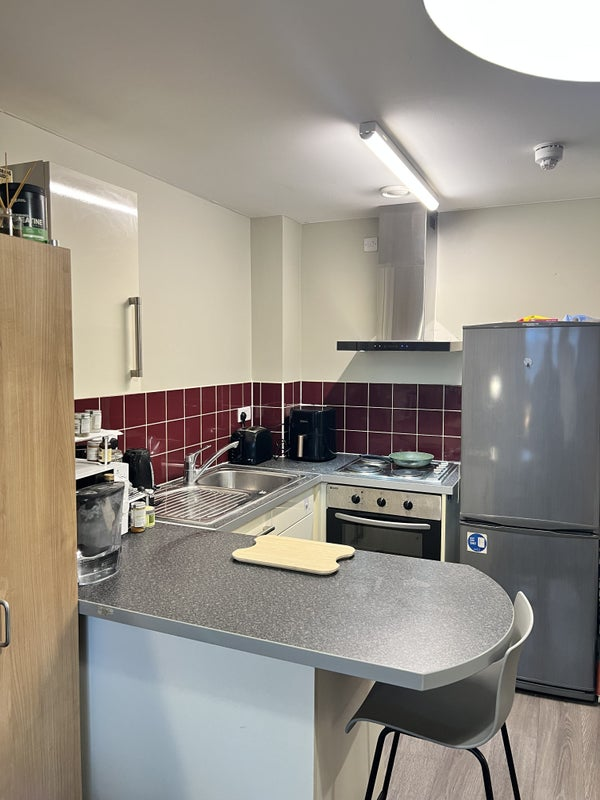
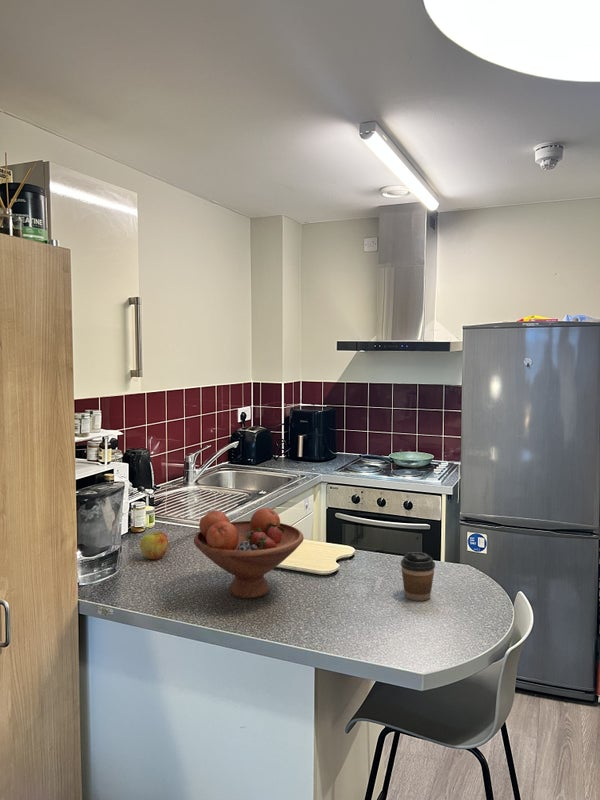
+ coffee cup (417, 574)
+ apple (154, 545)
+ fruit bowl (249, 552)
